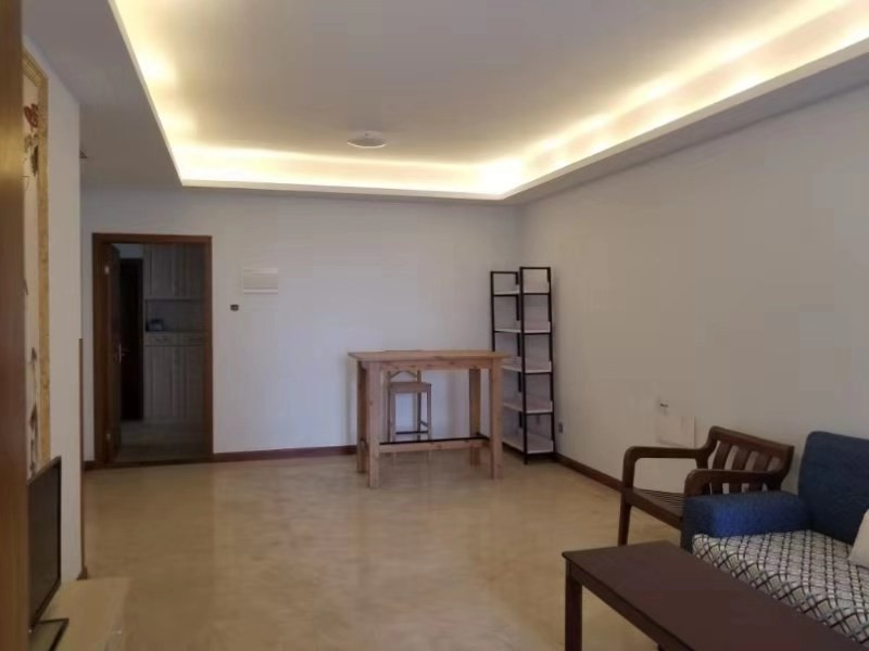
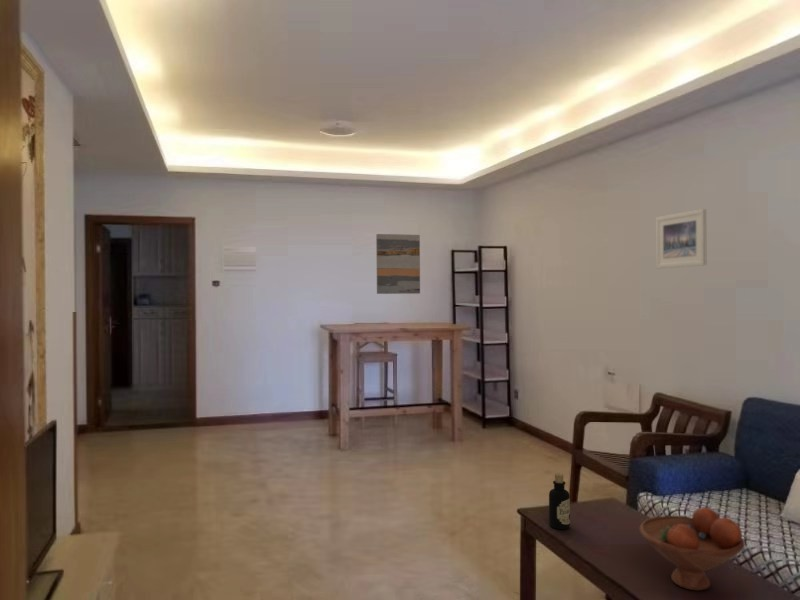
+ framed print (679, 240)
+ bottle (559, 500)
+ wall art (398, 264)
+ fruit bowl (690, 548)
